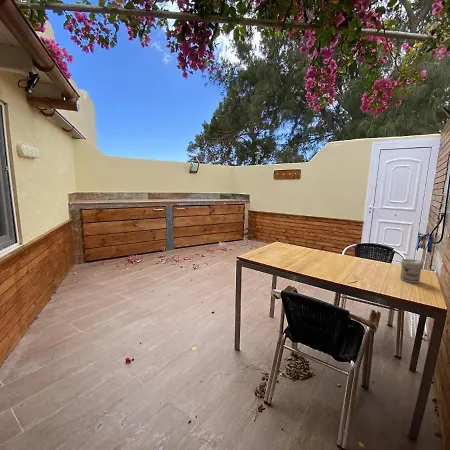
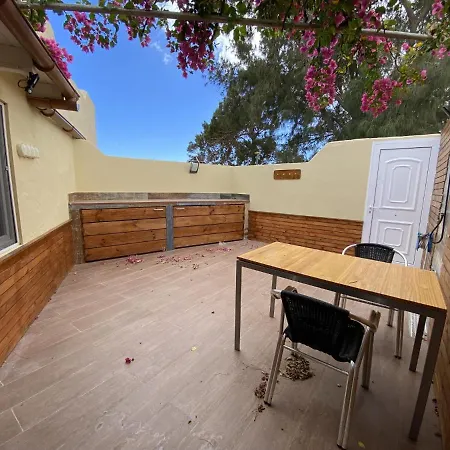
- jar (410, 270)
